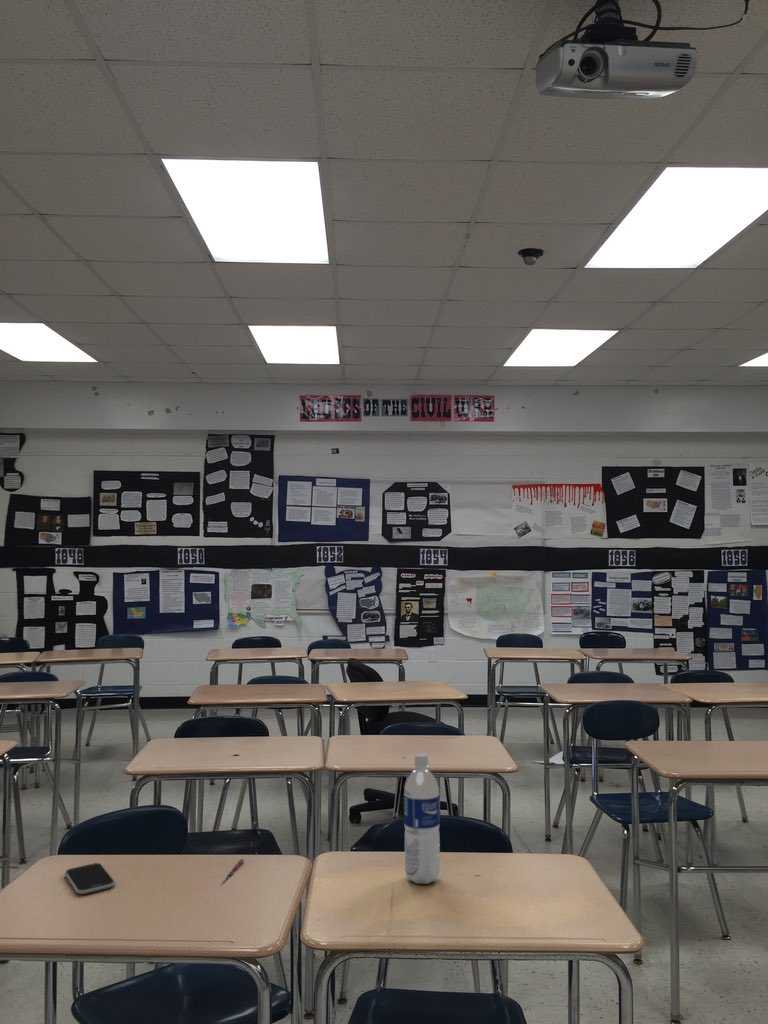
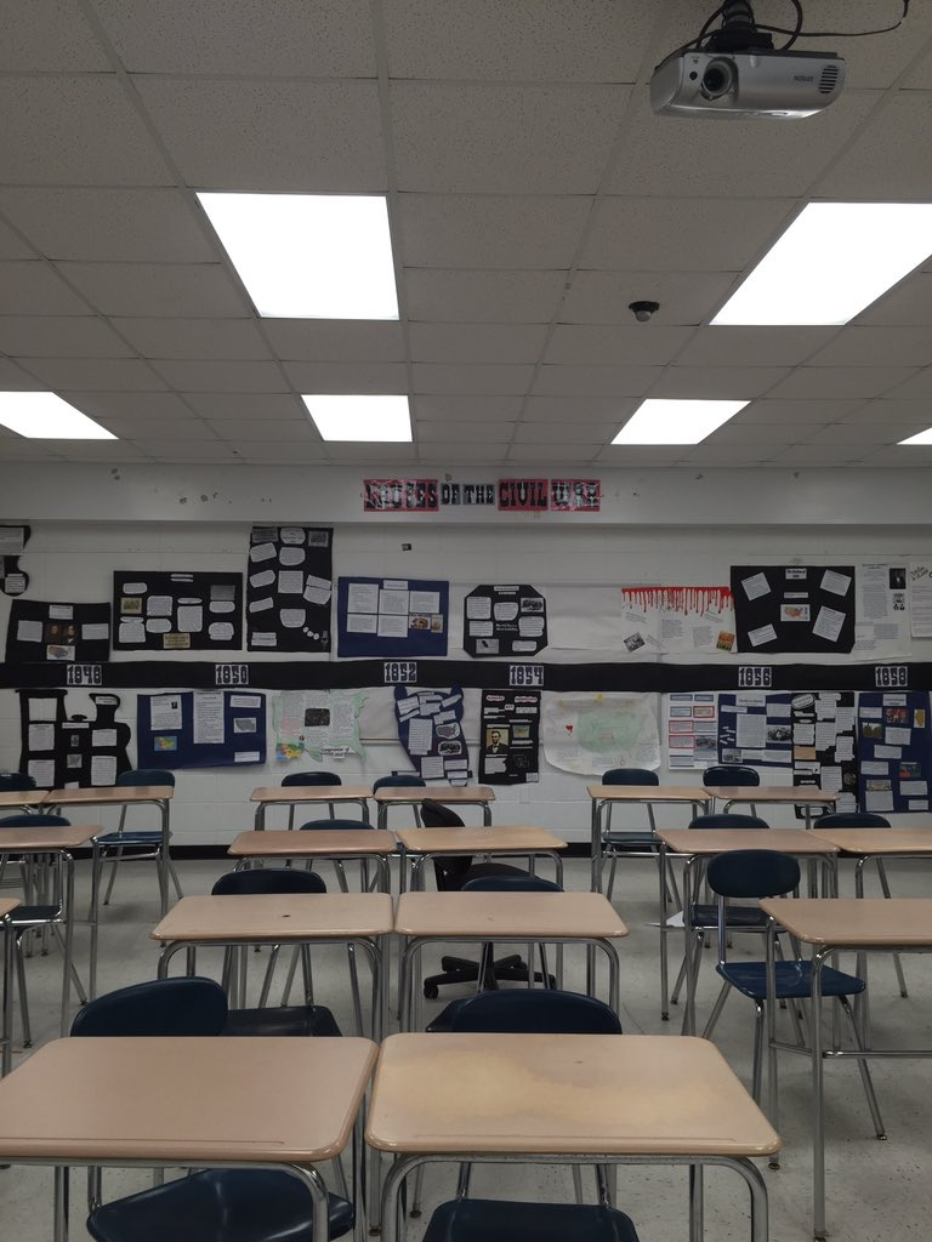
- smartphone (89, 878)
- water bottle (421, 816)
- pen (231, 872)
